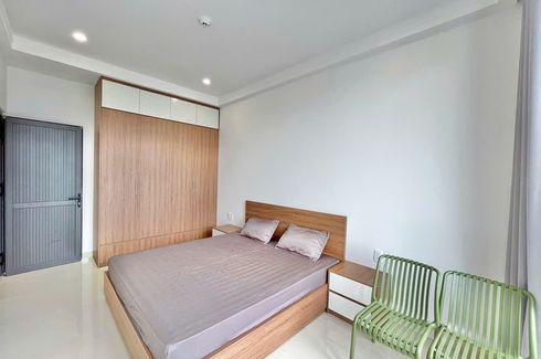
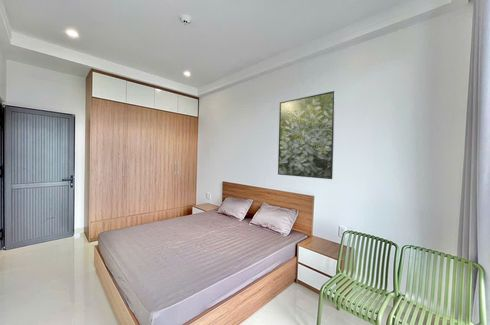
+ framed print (303, 137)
